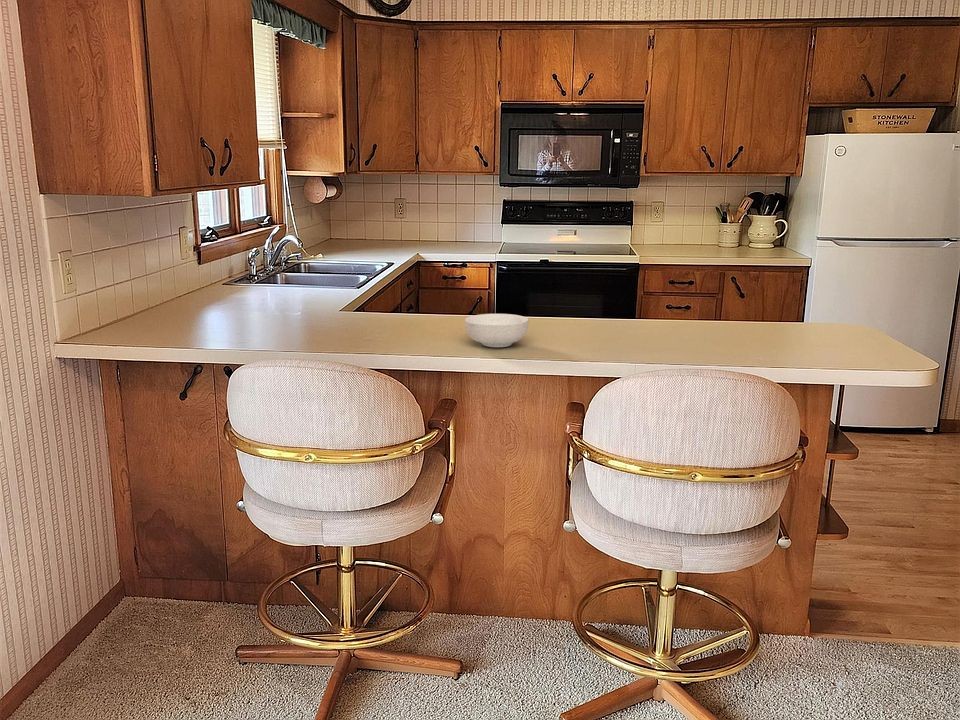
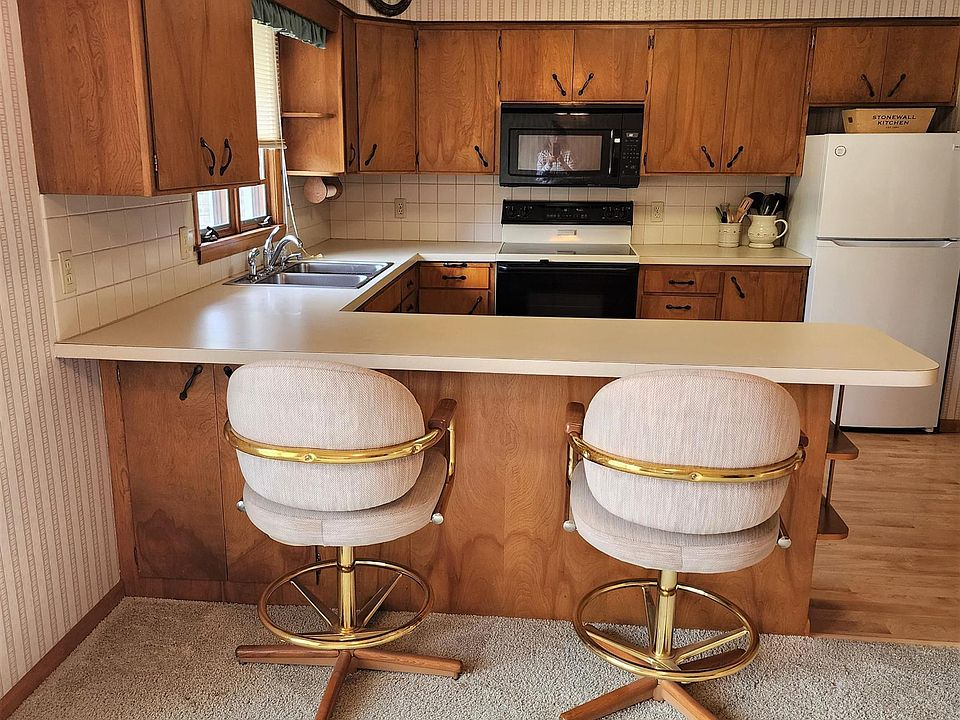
- cereal bowl (496, 331)
